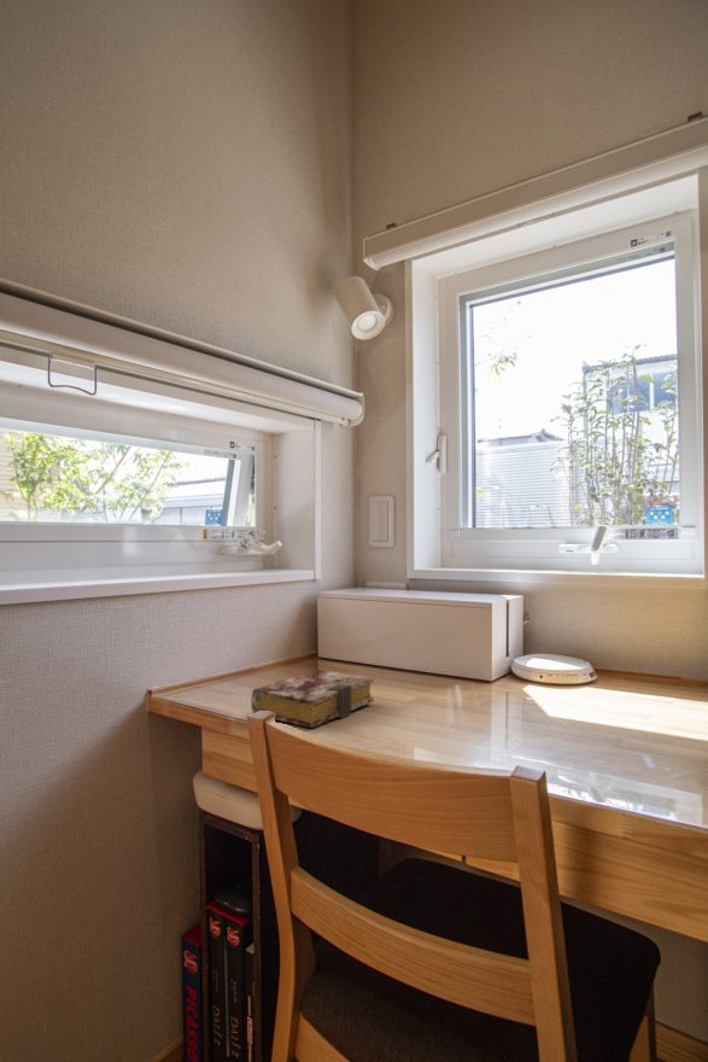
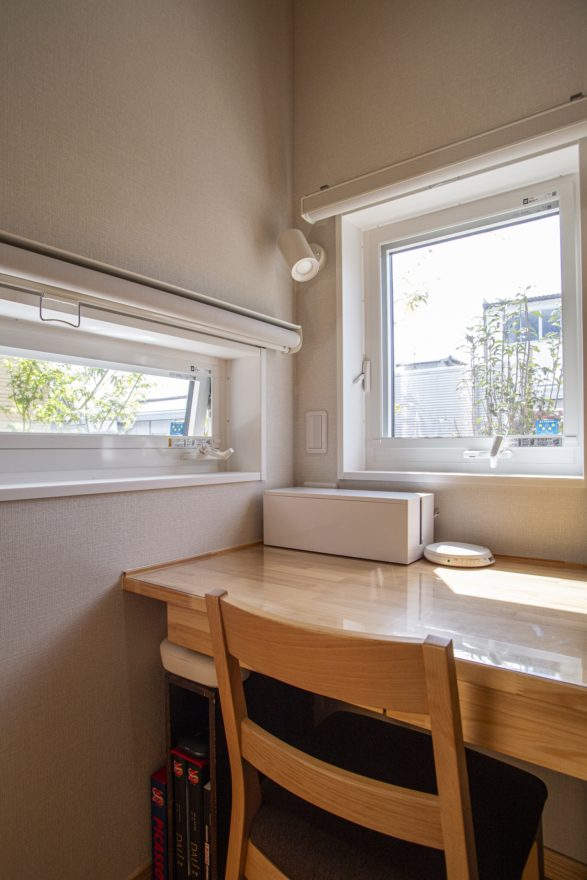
- book (315, 695)
